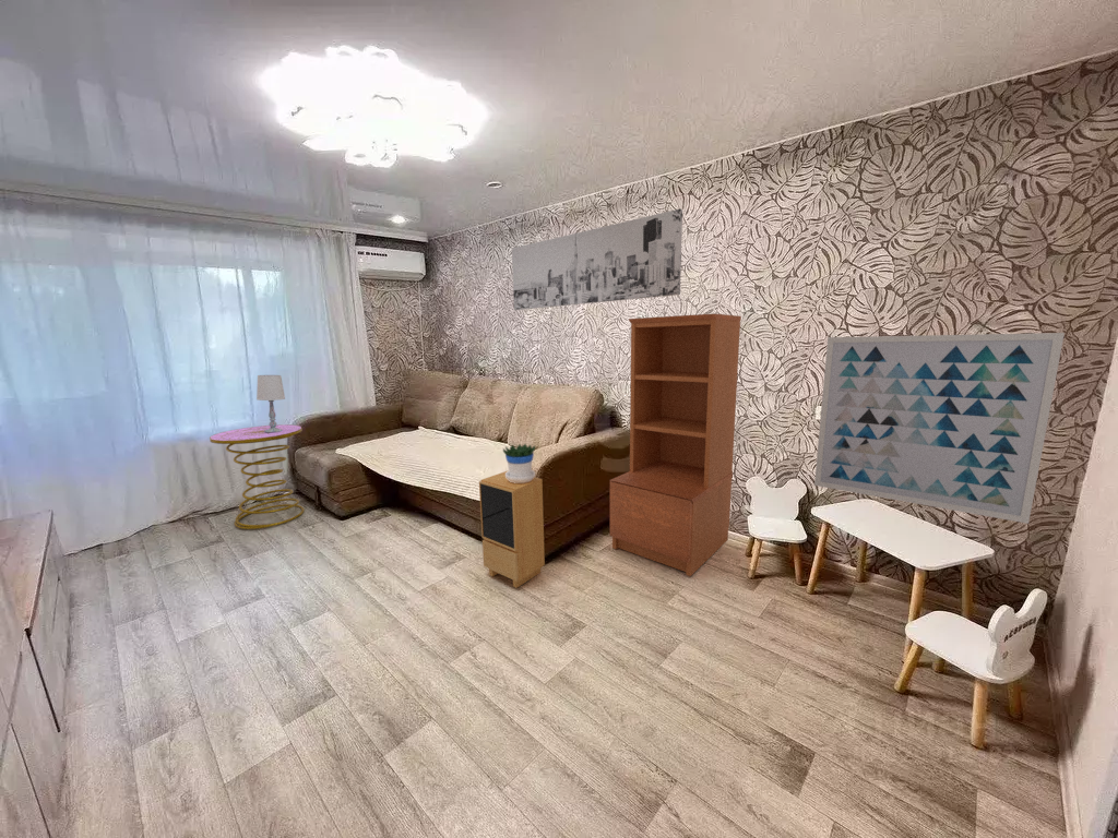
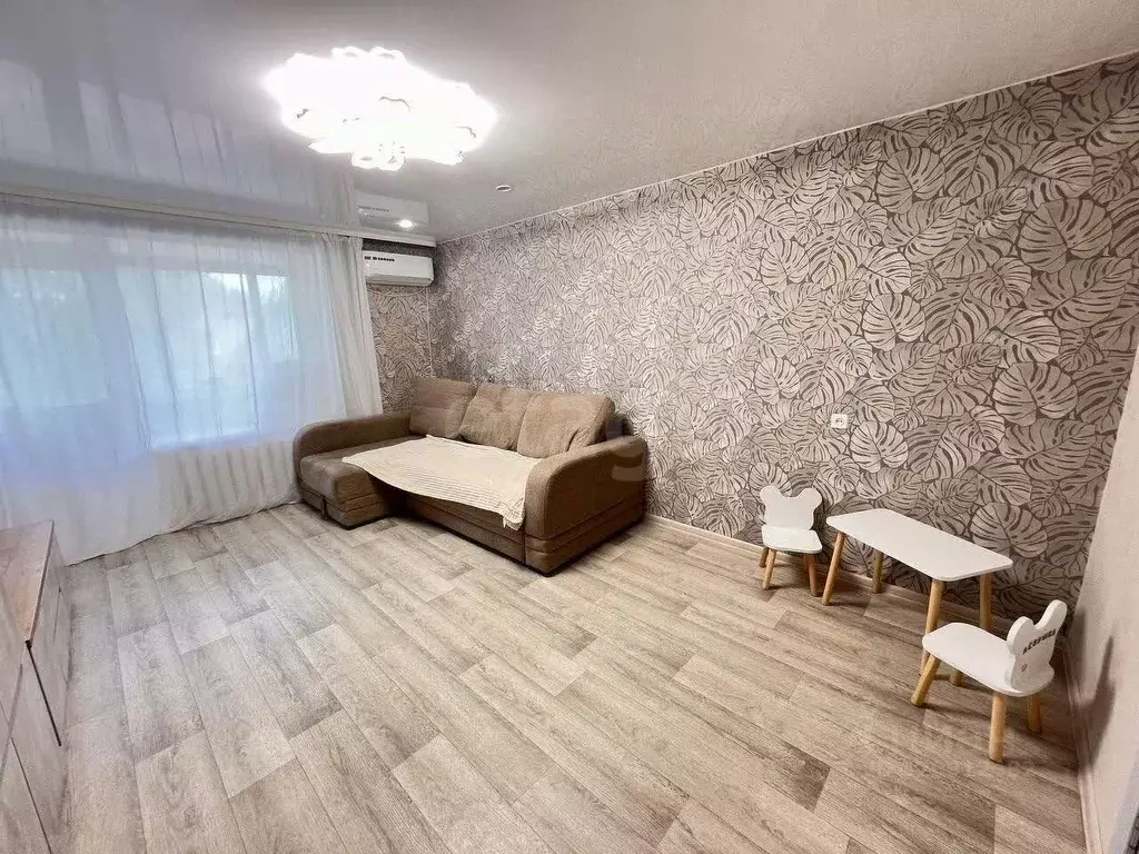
- wall art (584, 267)
- bookshelf (673, 435)
- side table (264, 475)
- speaker (512, 528)
- table lamp (270, 404)
- flowerpot (520, 463)
- wall art (918, 421)
